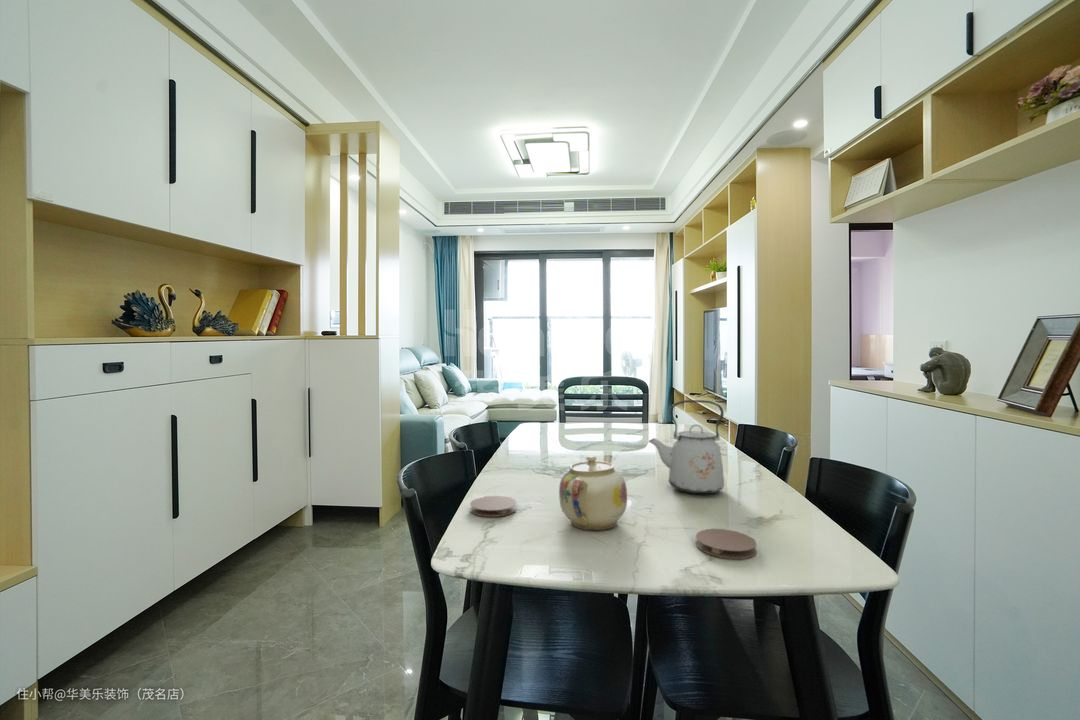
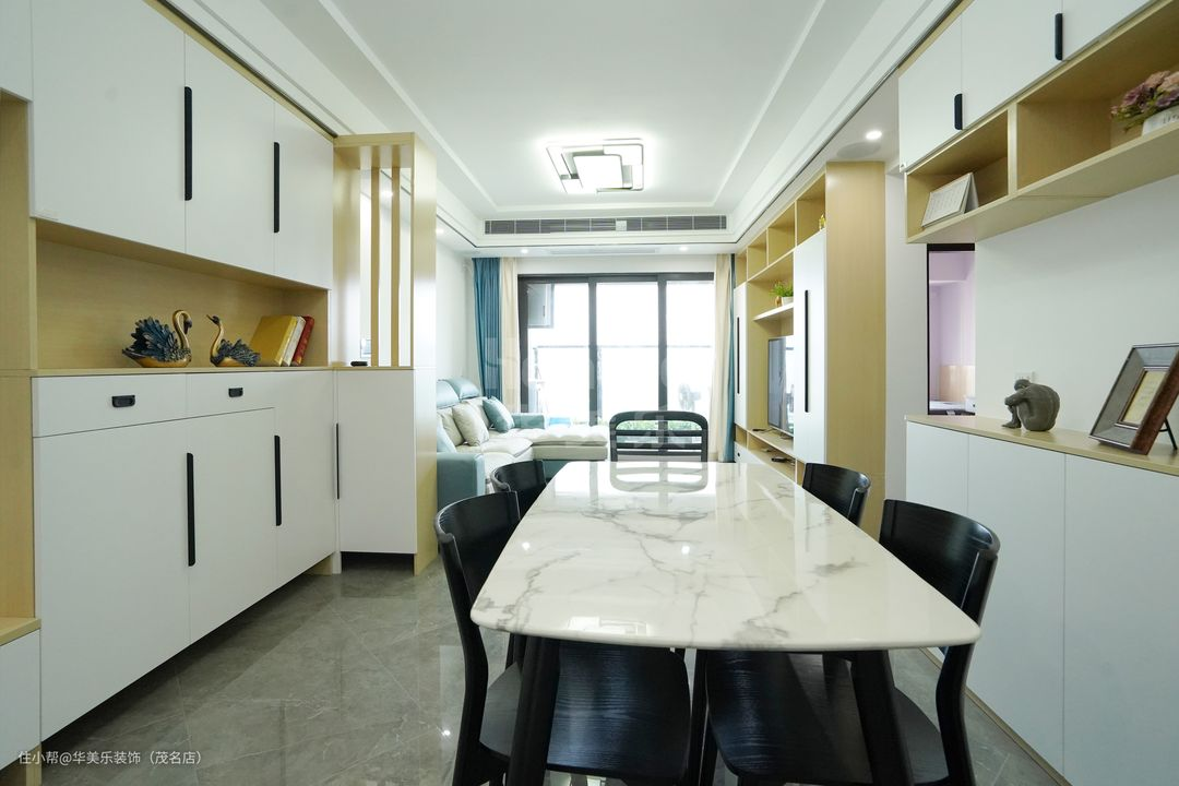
- coaster (493, 505)
- teapot (592, 488)
- coaster (725, 543)
- kettle (685, 444)
